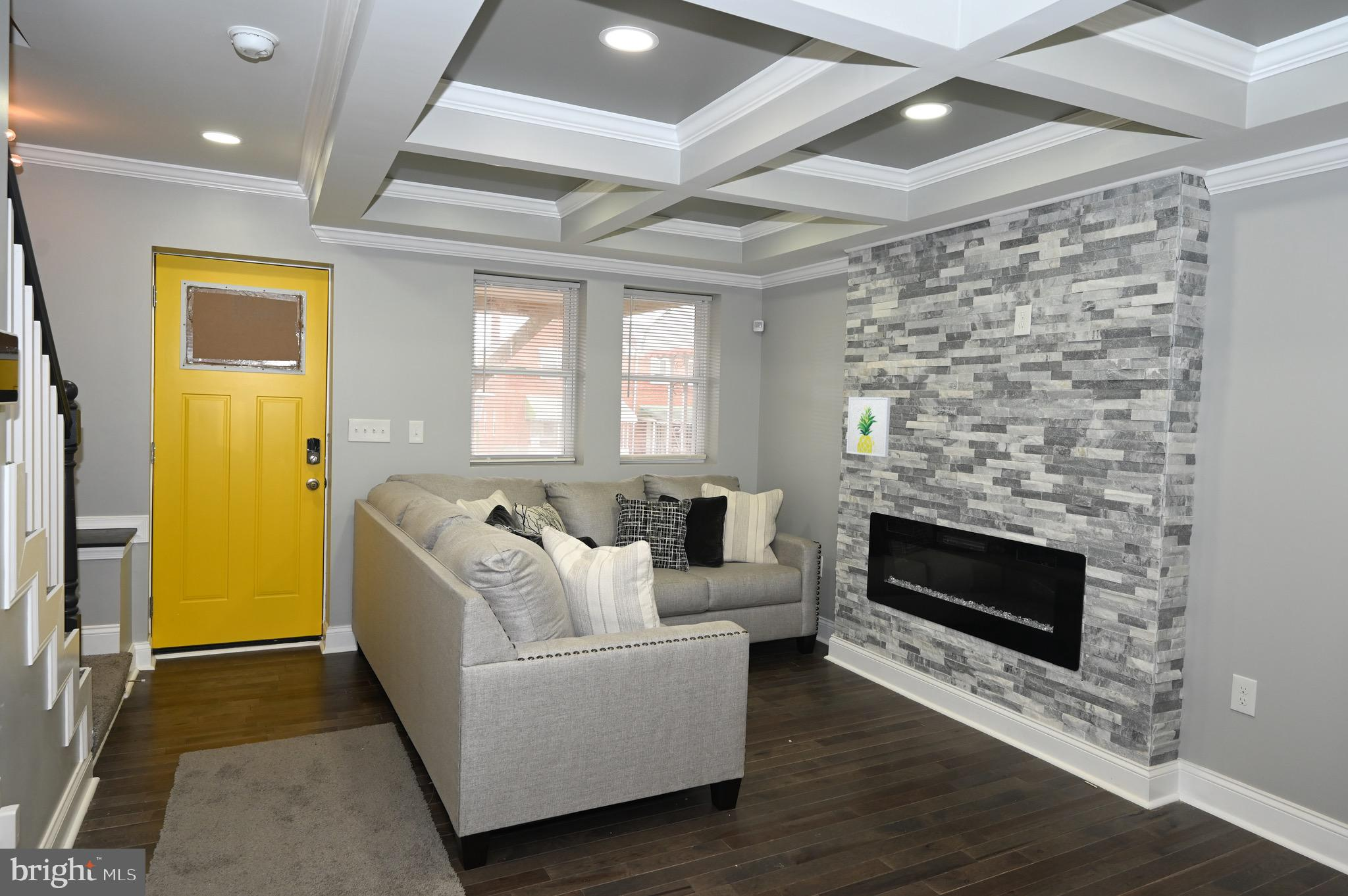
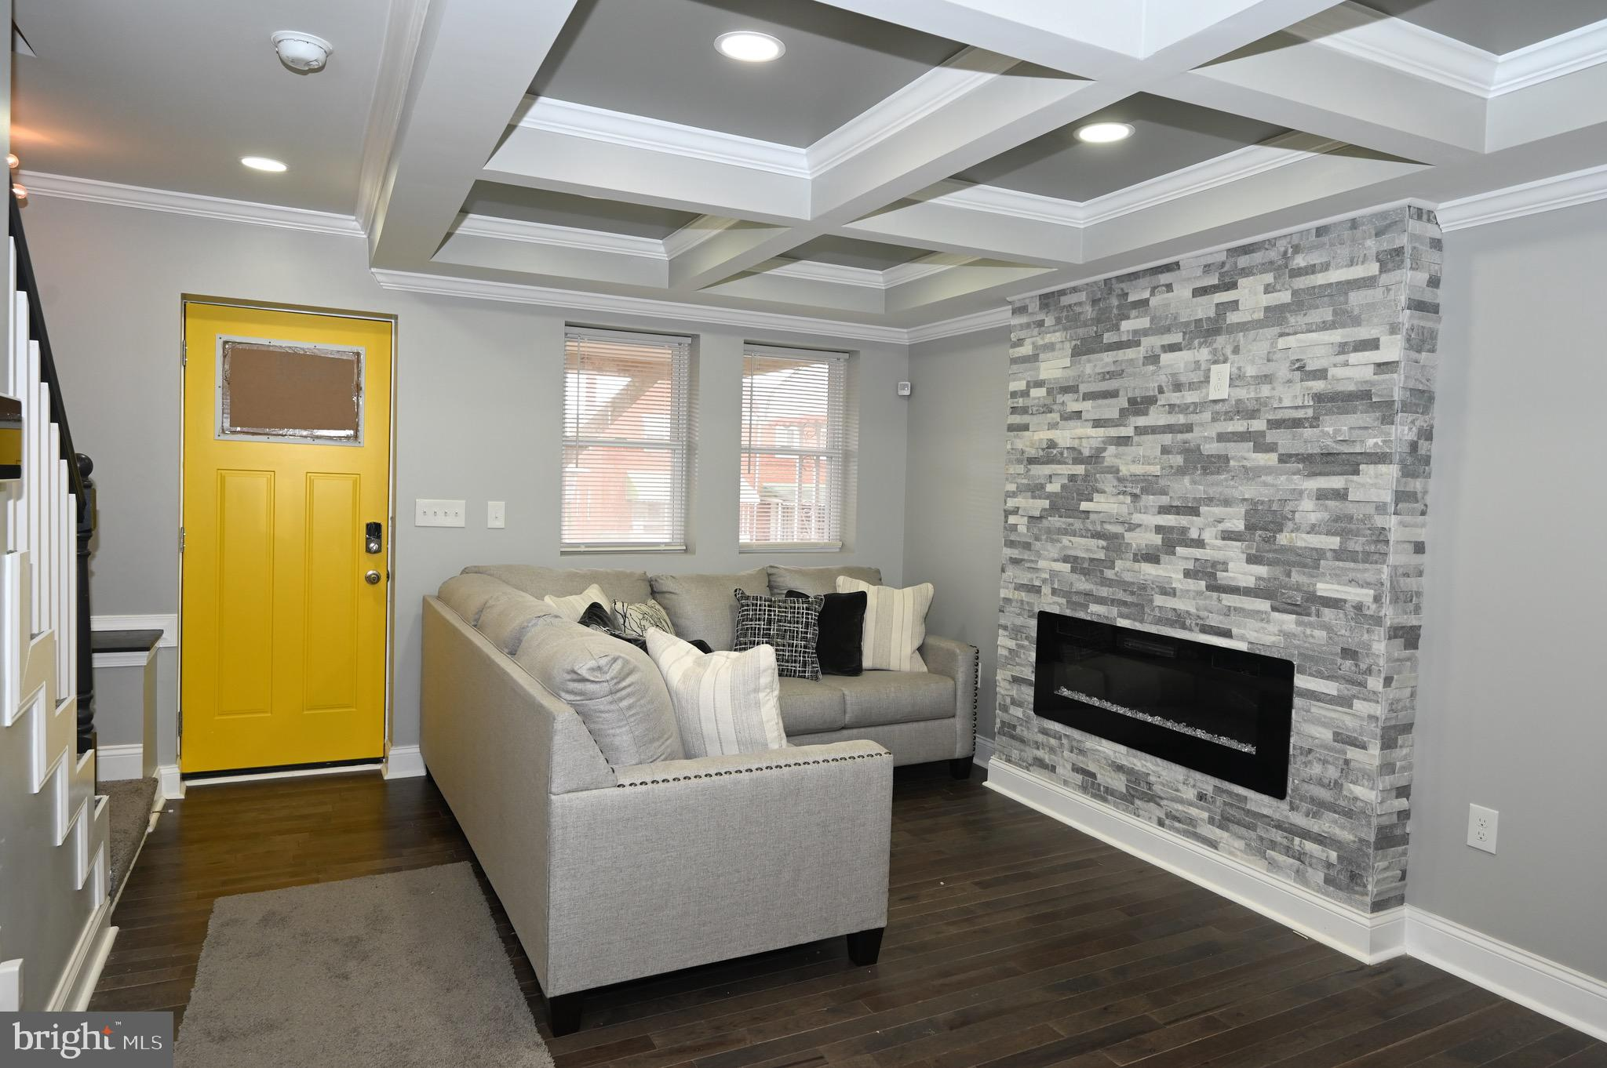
- wall art (868, 426)
